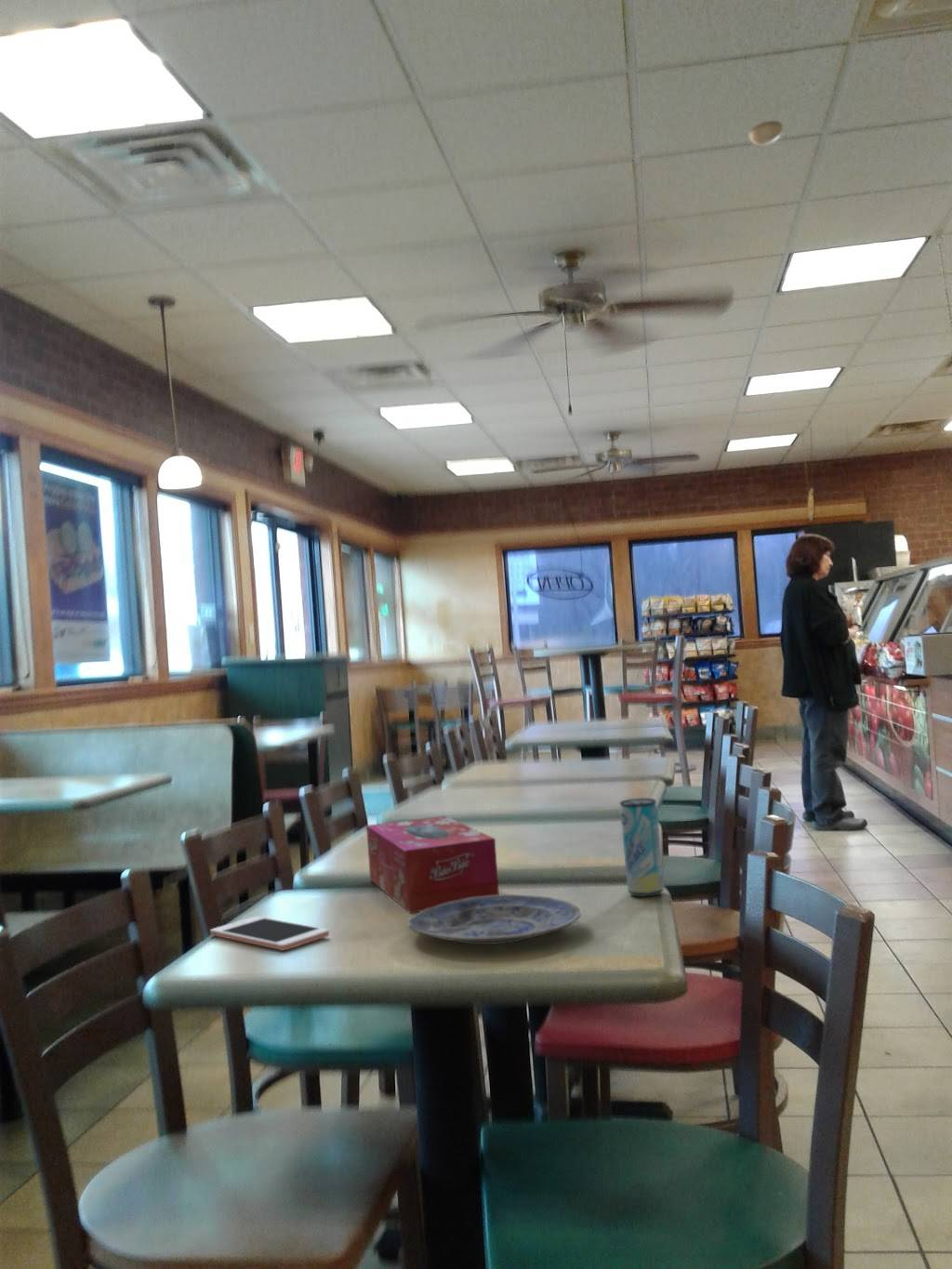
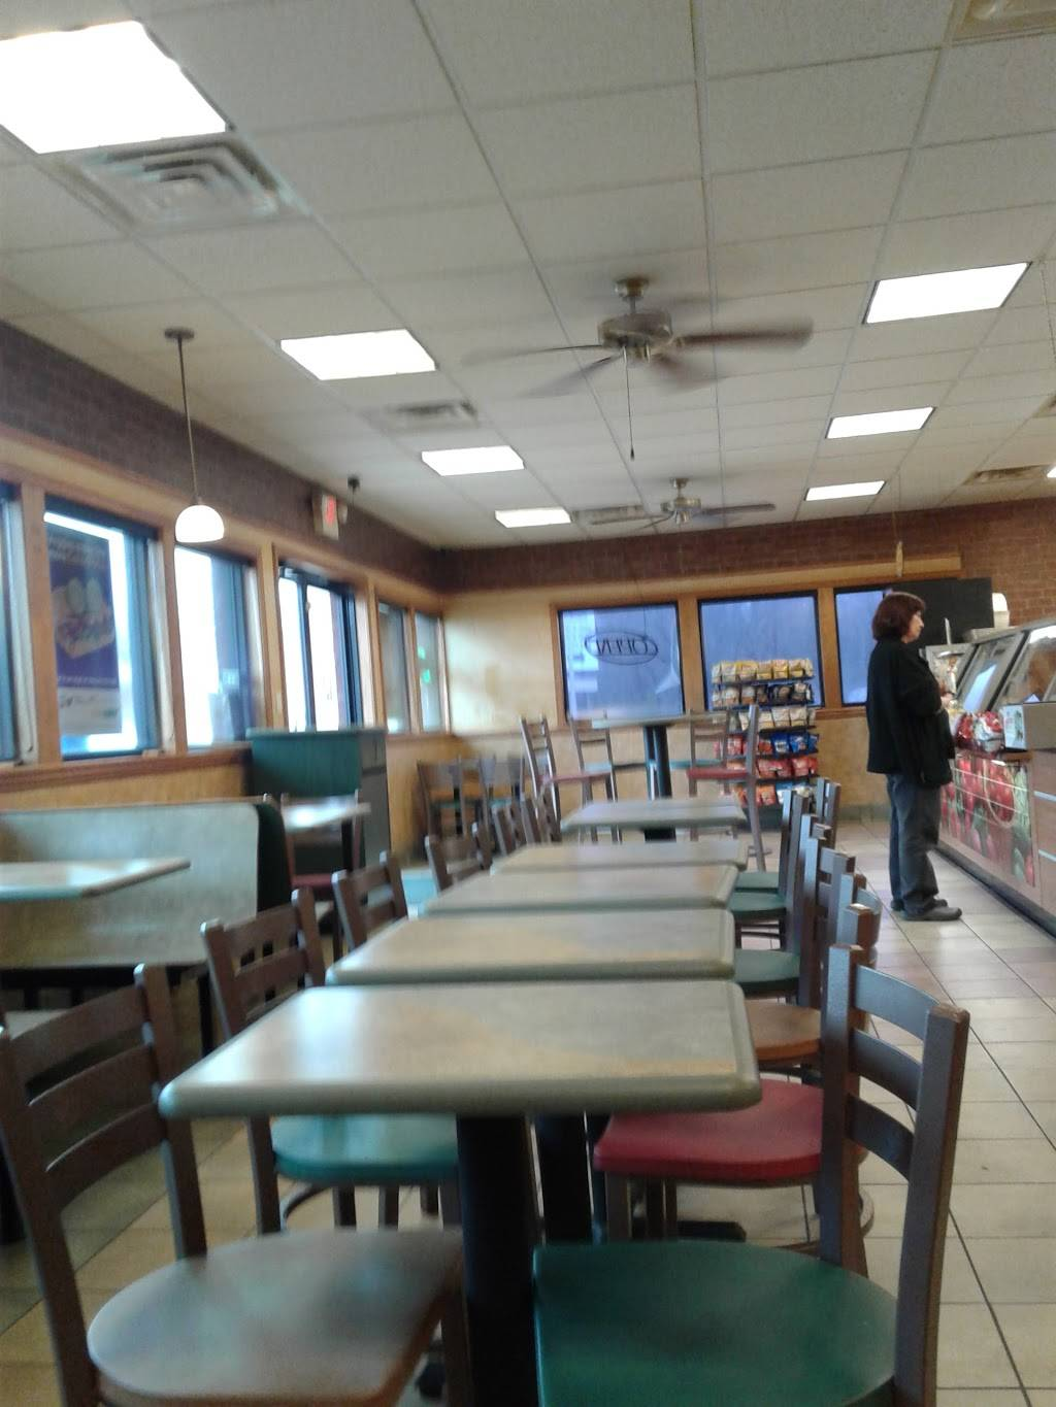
- tissue box (429, 860)
- beverage can (641, 847)
- smoke detector (765, 133)
- plate (494, 922)
- cell phone (269, 932)
